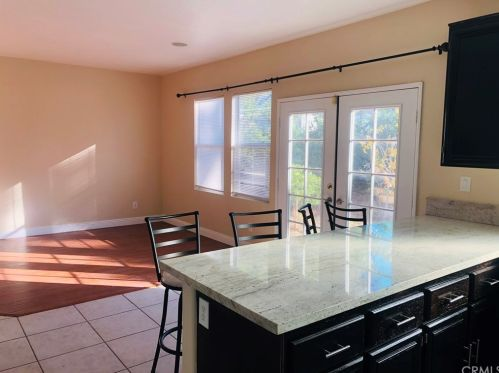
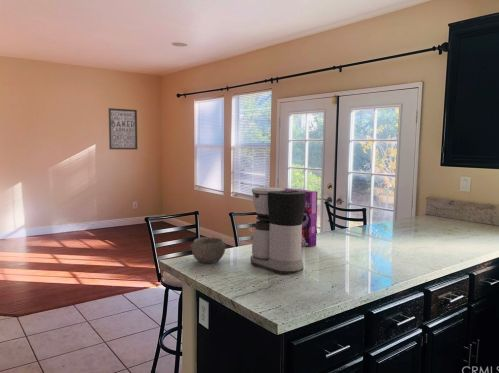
+ bowl (208, 250)
+ coffee maker (280, 227)
+ wall art (123, 129)
+ cereal box (303, 216)
